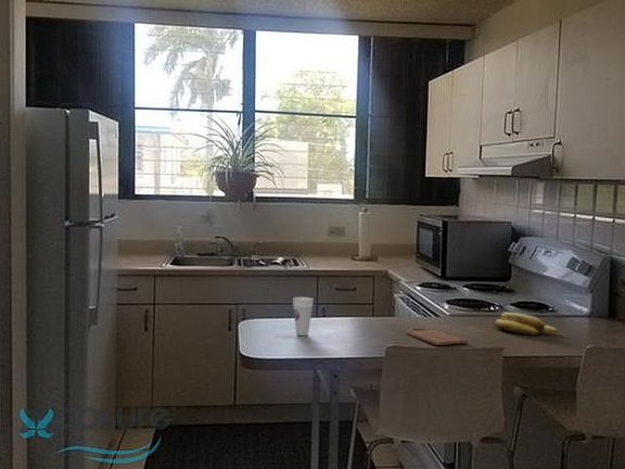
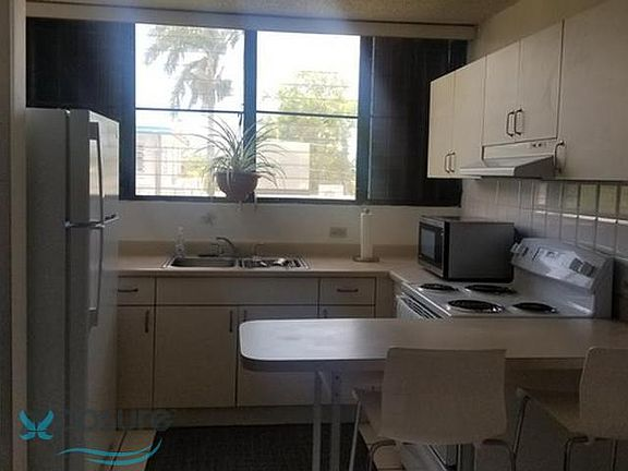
- cup (302, 316)
- cutting board (433, 335)
- banana (523, 320)
